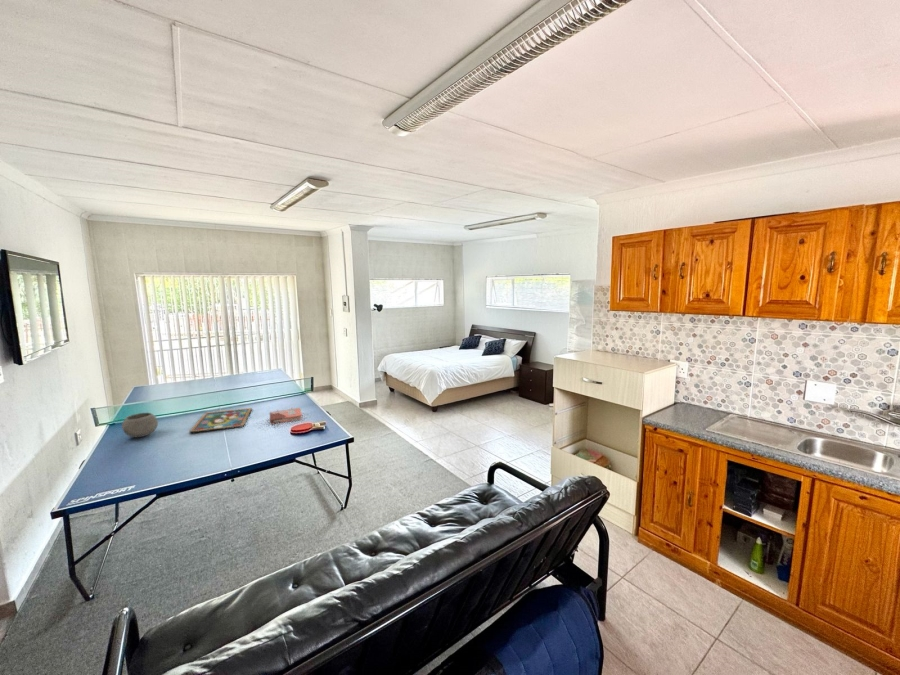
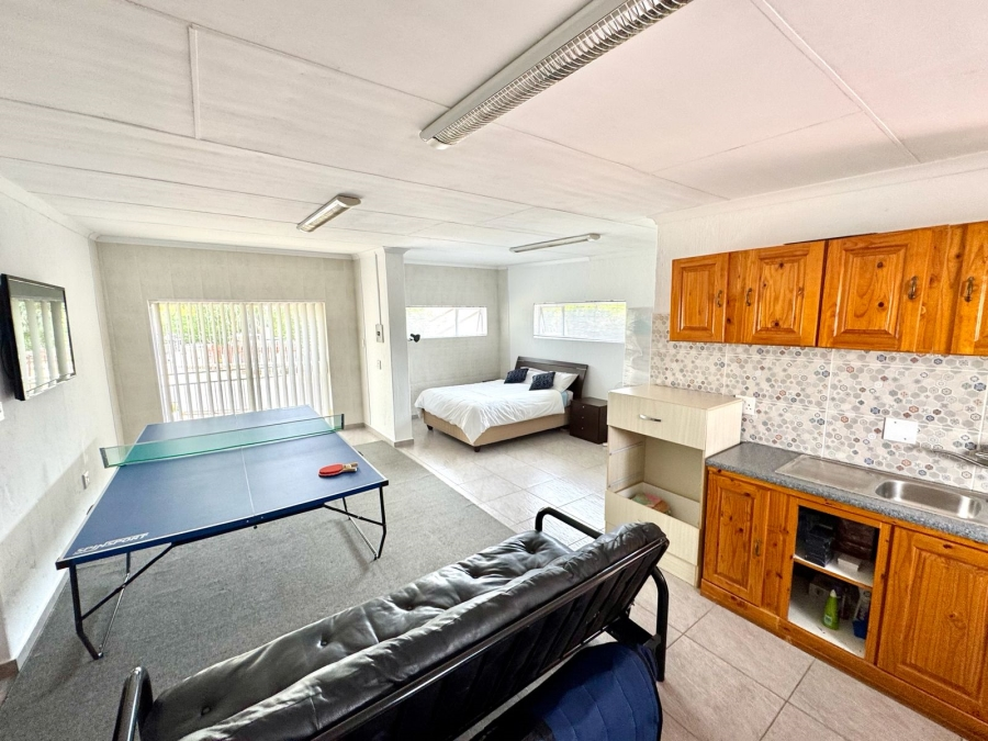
- phonebook (285, 415)
- bowl (140, 425)
- framed painting (223, 419)
